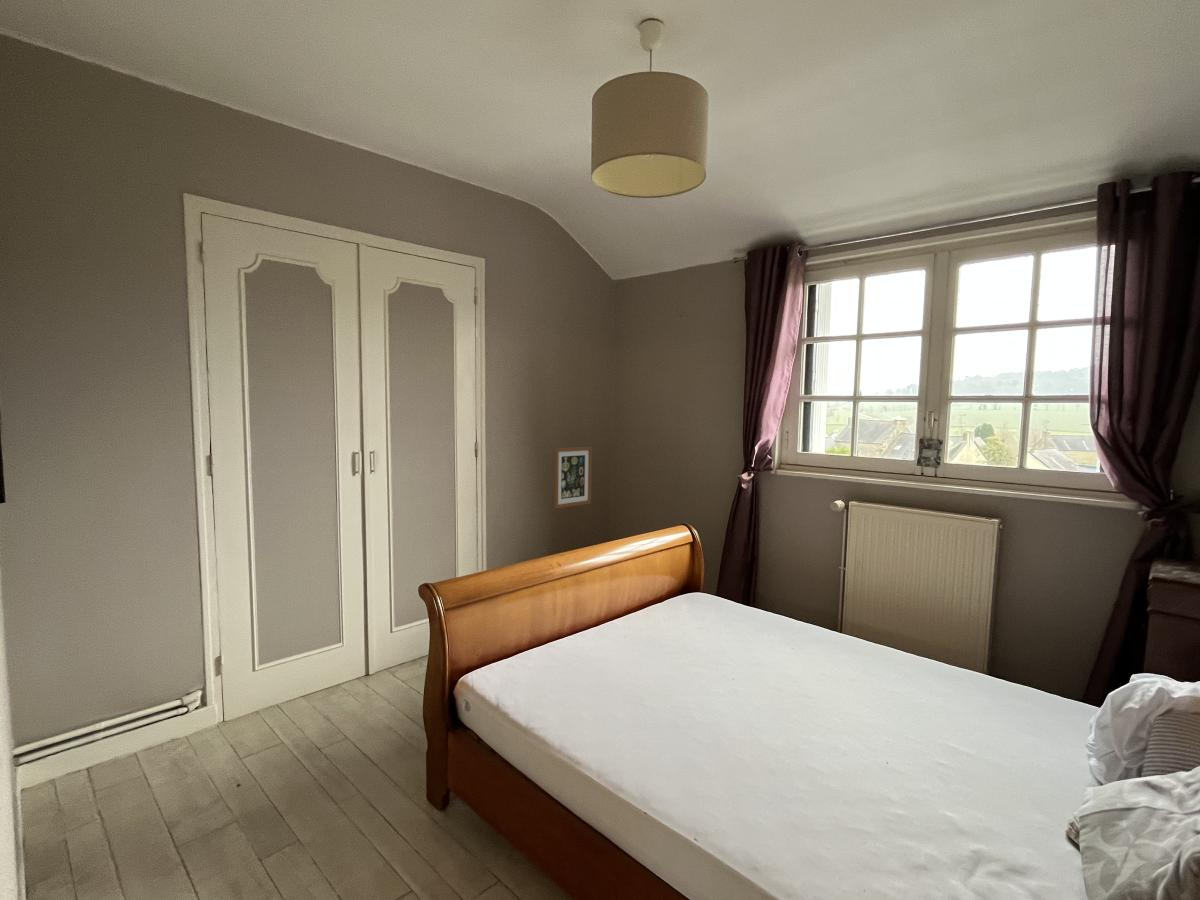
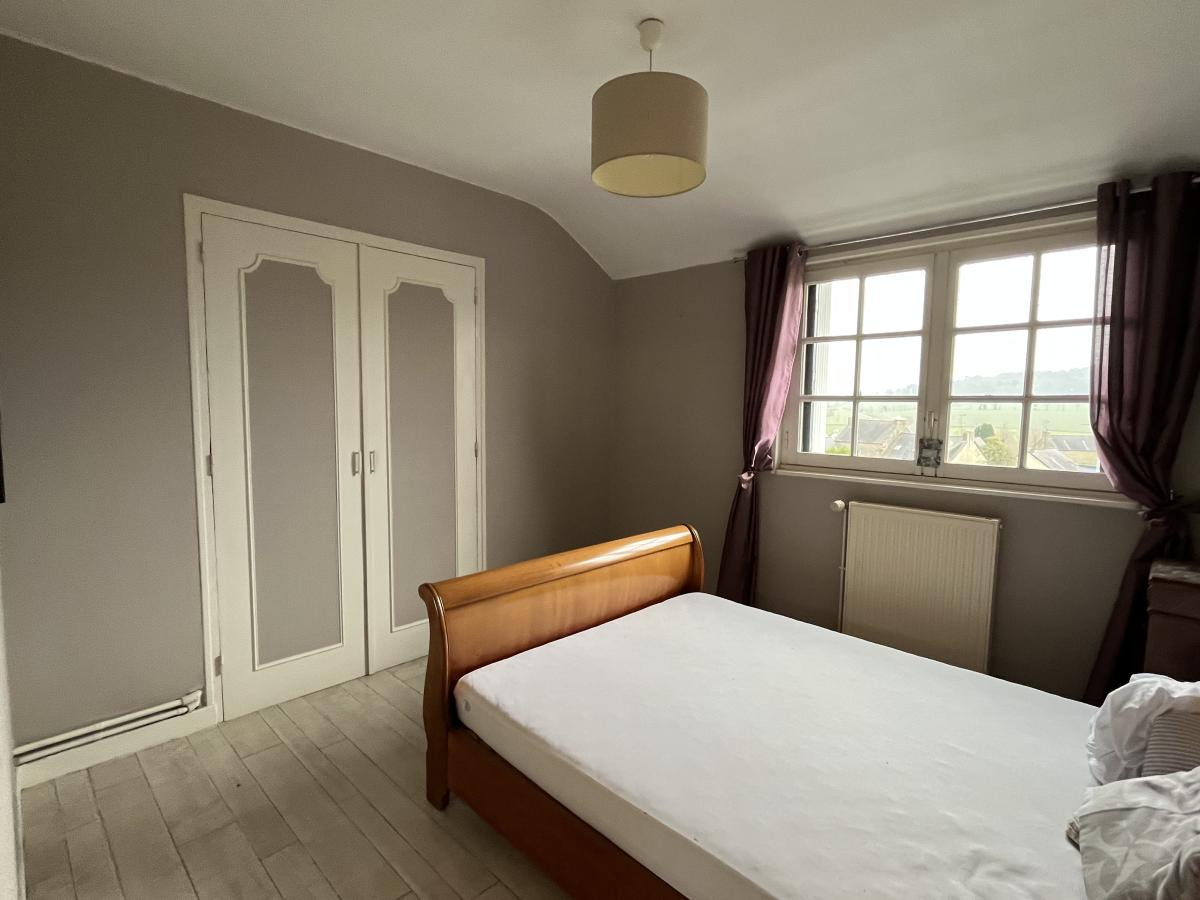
- wall art (573, 476)
